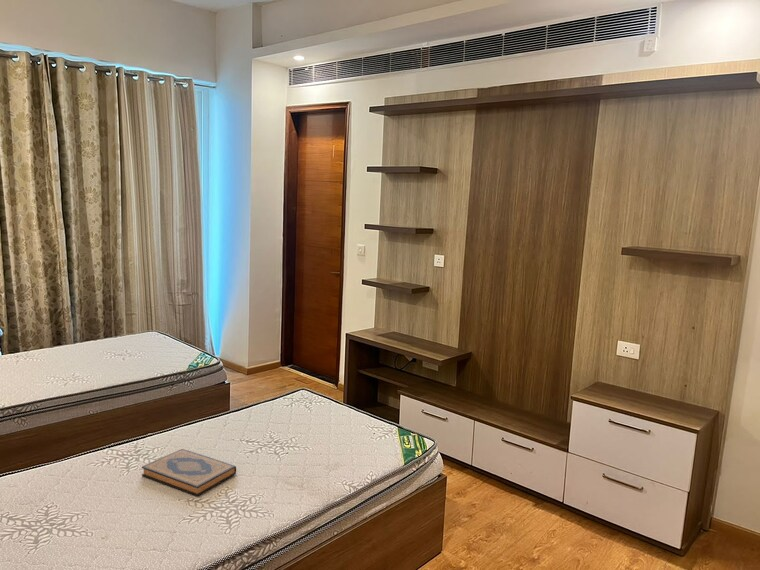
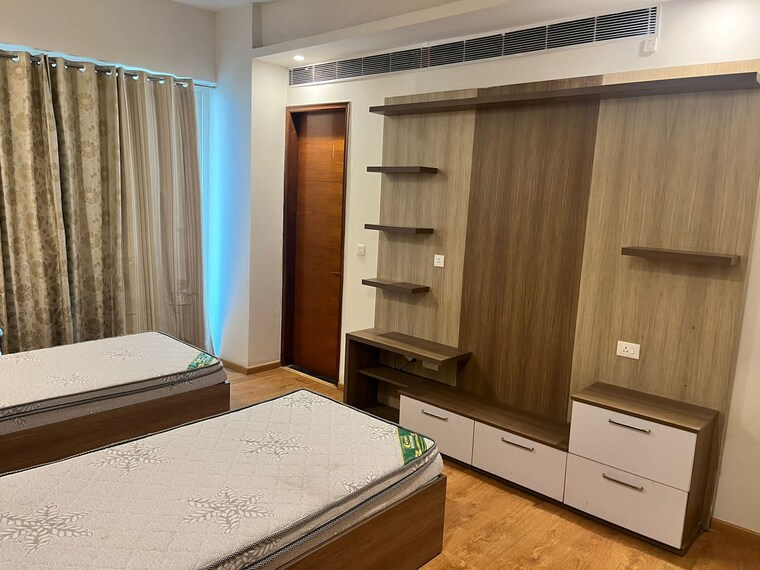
- hardback book (189, 470)
